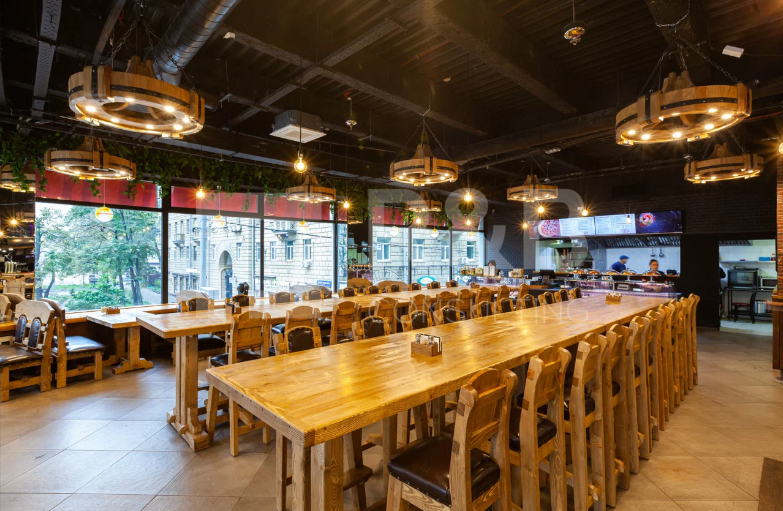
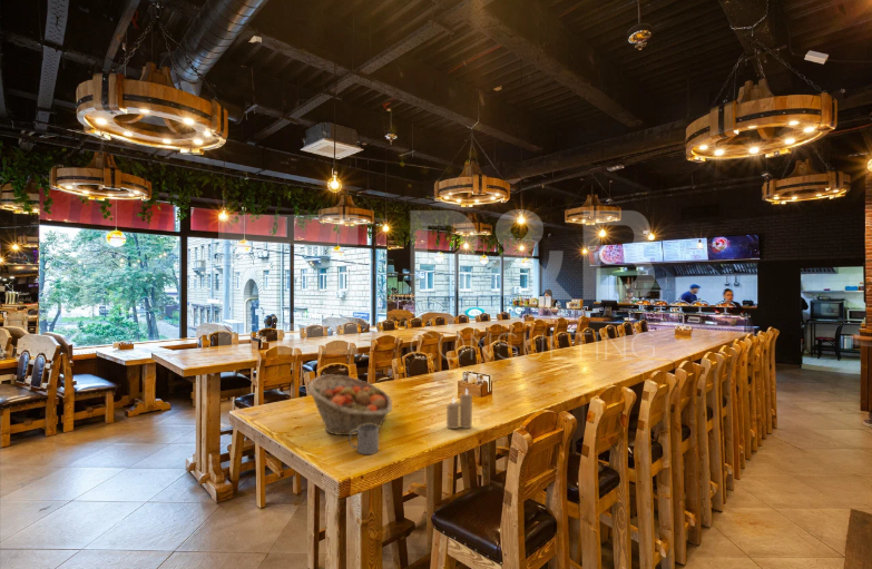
+ fruit basket (351, 401)
+ mug (363, 439)
+ candle (460, 408)
